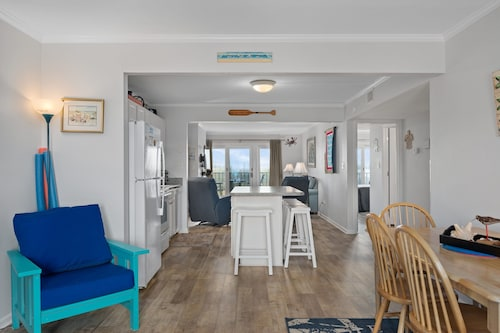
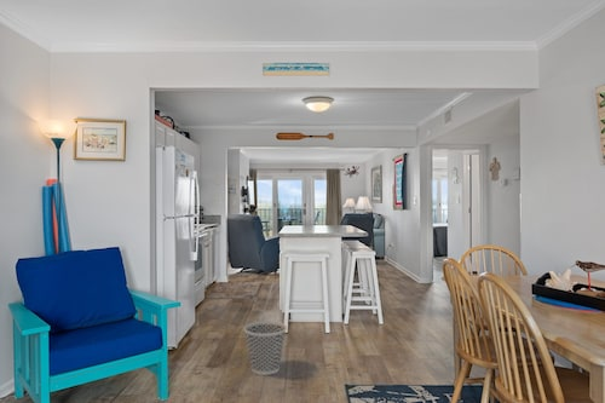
+ wastebasket (265, 347)
